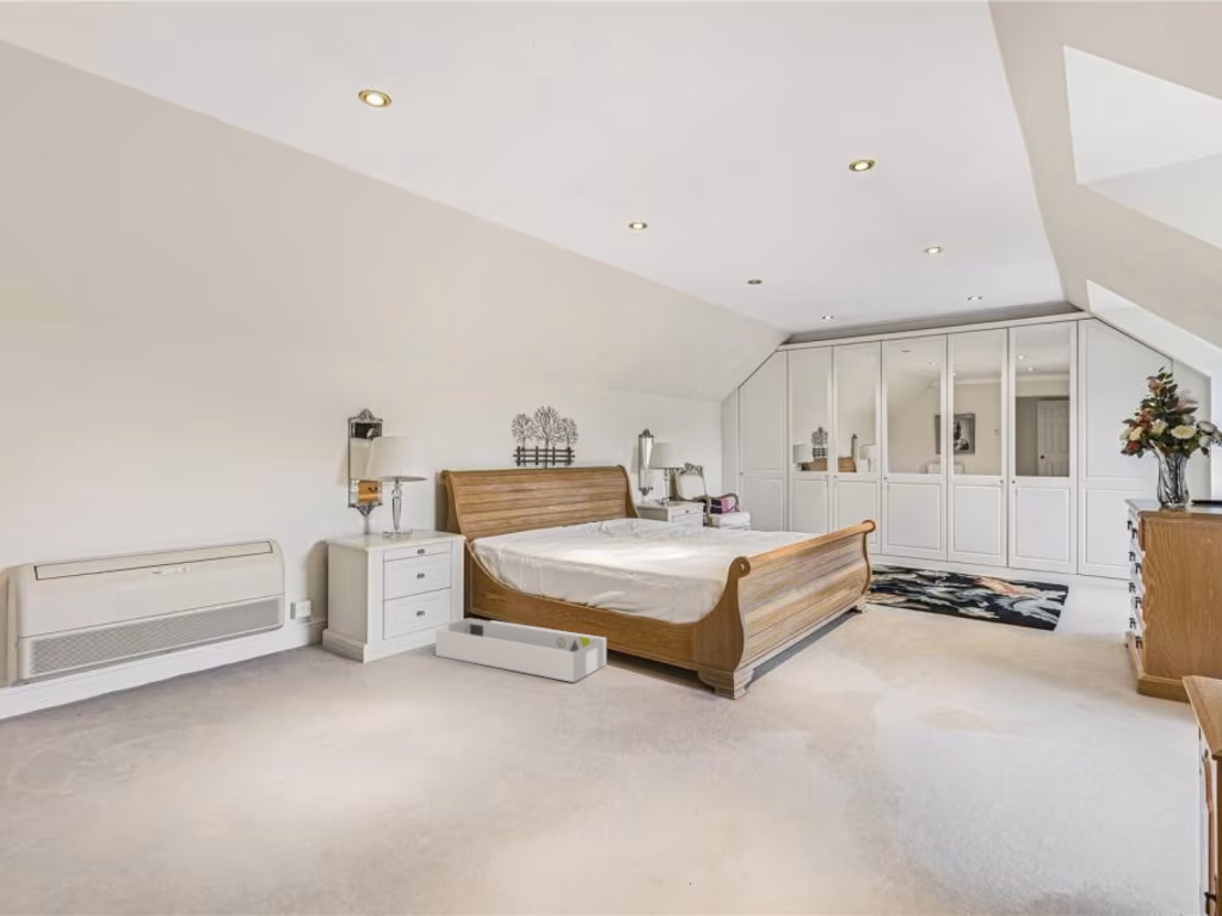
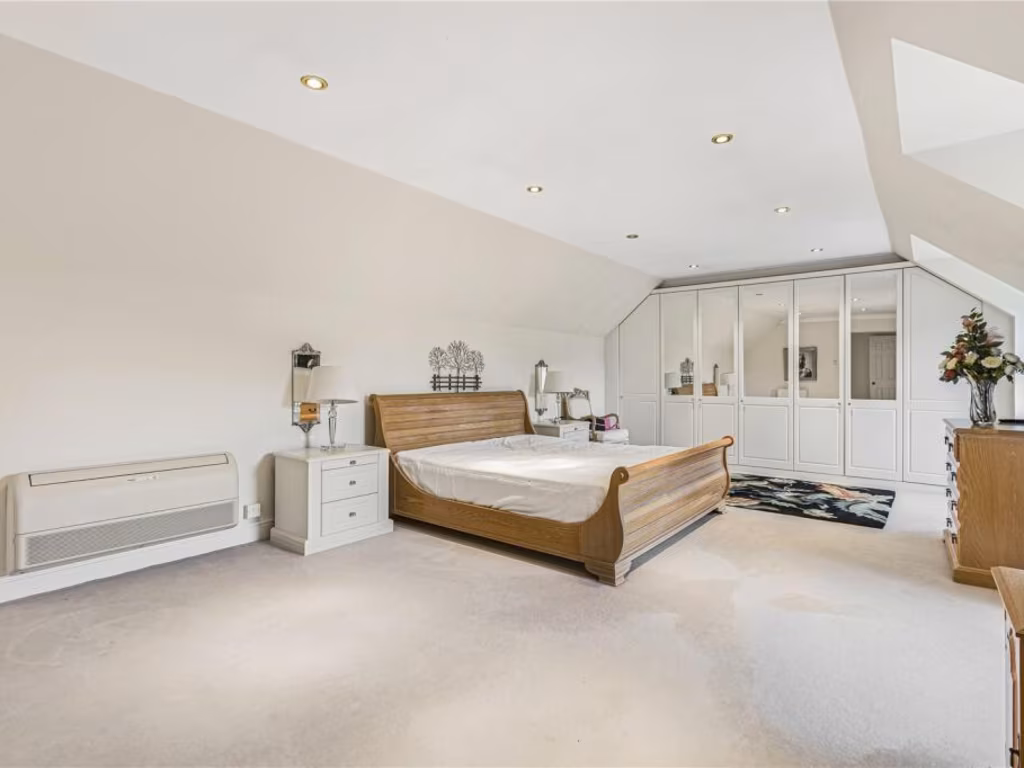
- architectural model (517, 646)
